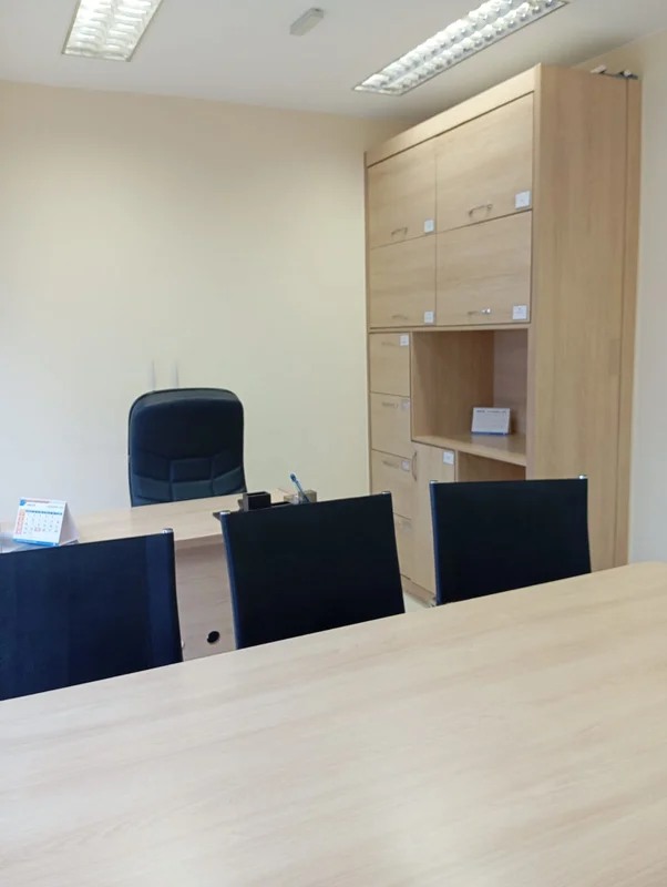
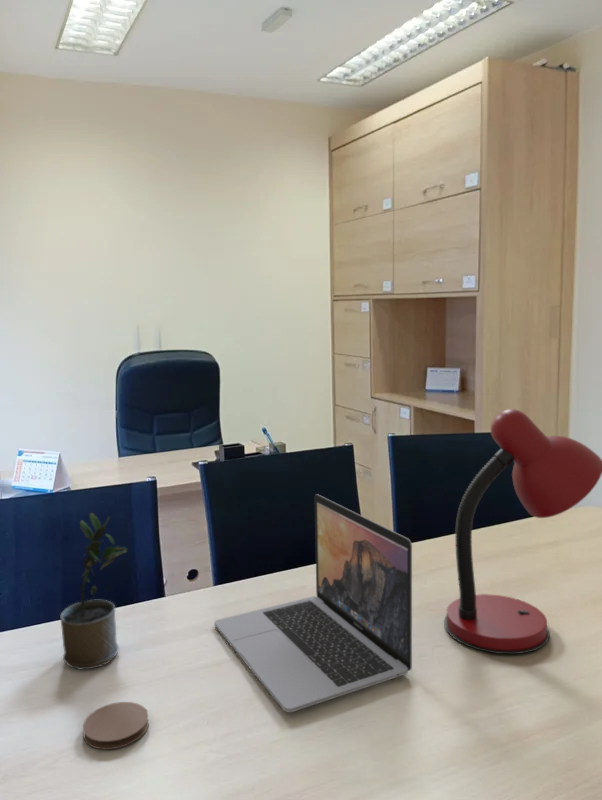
+ coaster (116, 724)
+ desk lamp (528, 512)
+ laptop (308, 597)
+ potted plant (96, 588)
